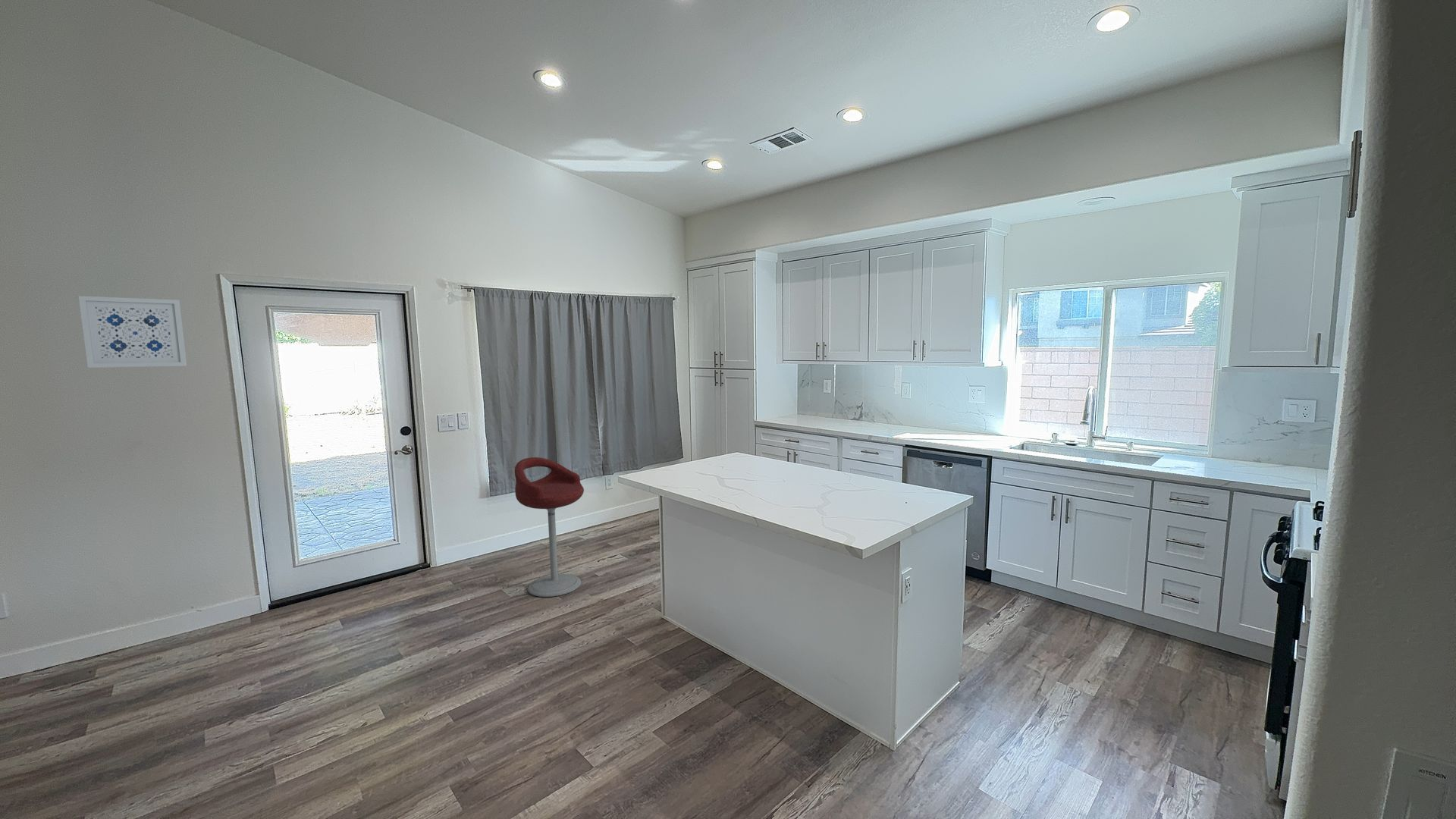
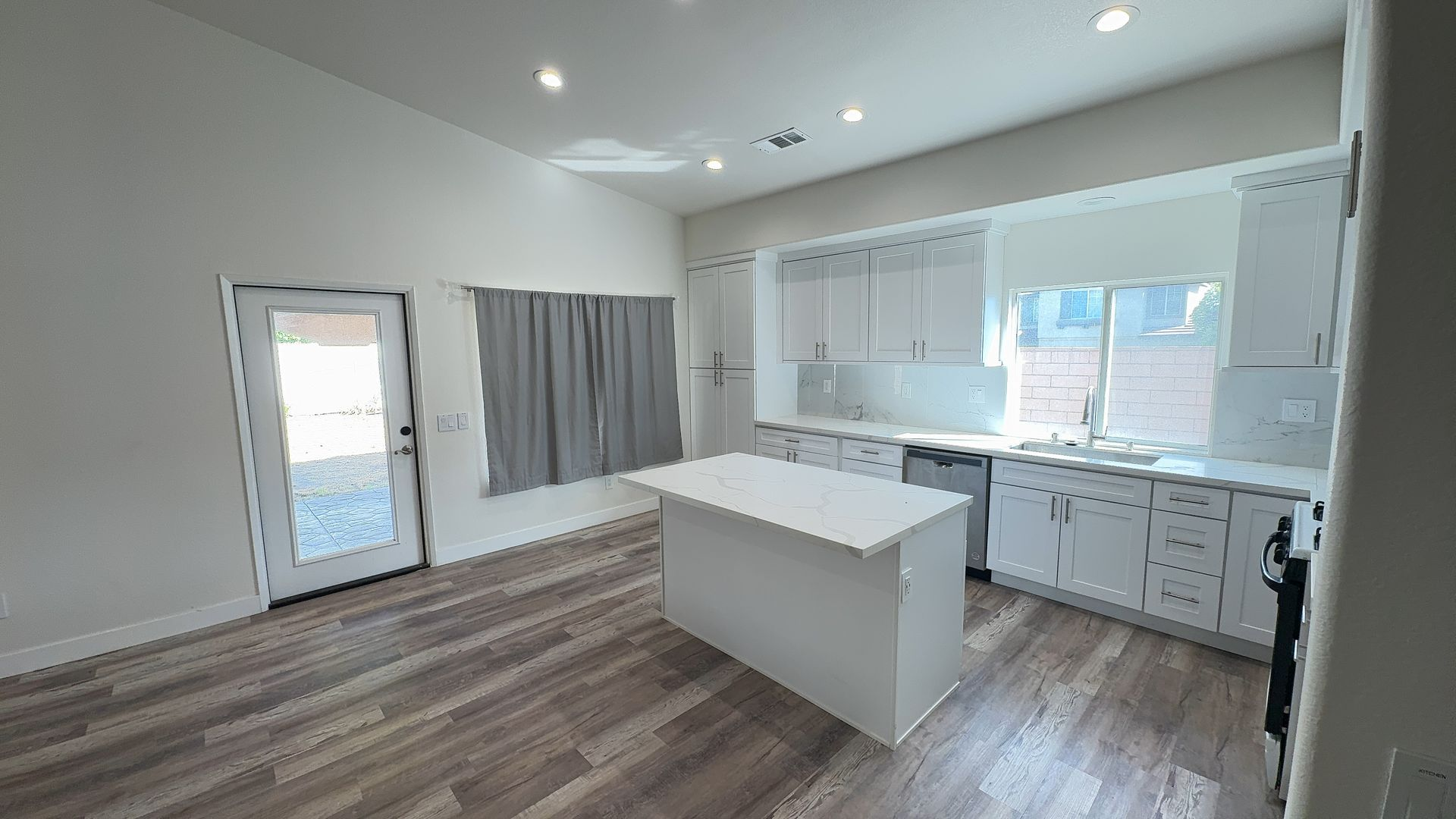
- bar stool (551, 523)
- wall art (135, 332)
